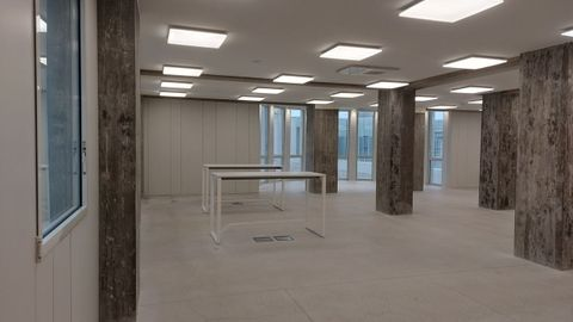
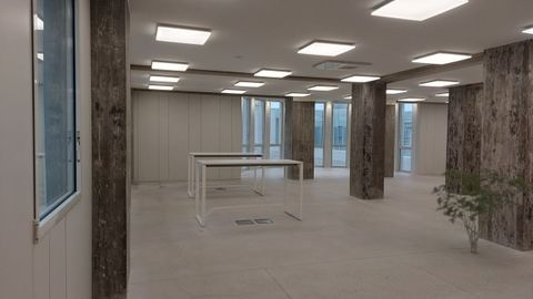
+ shrub (476, 209)
